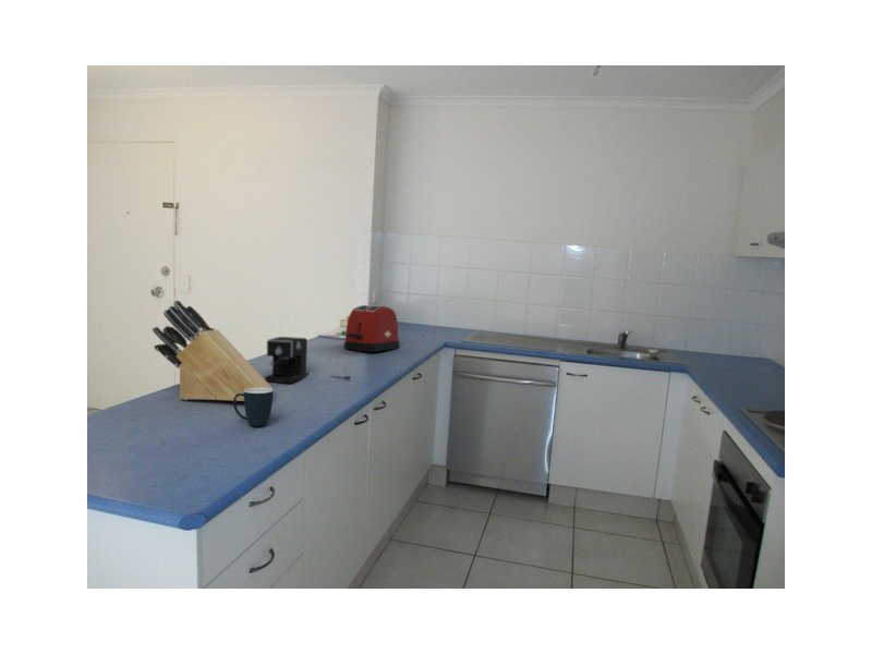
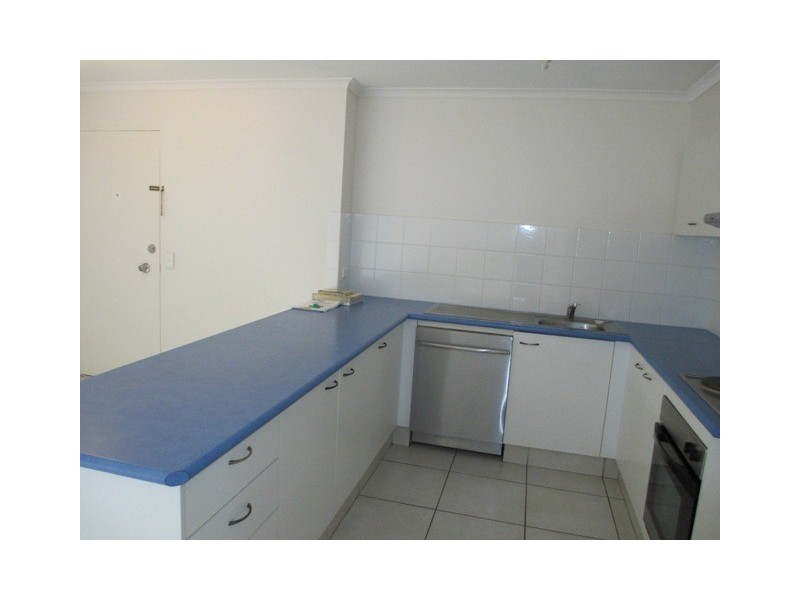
- coffee maker (305, 360)
- mug (252, 407)
- toaster (373, 327)
- knife block (214, 350)
